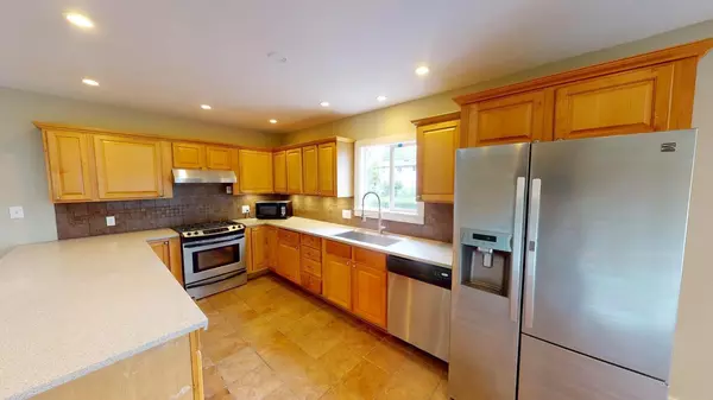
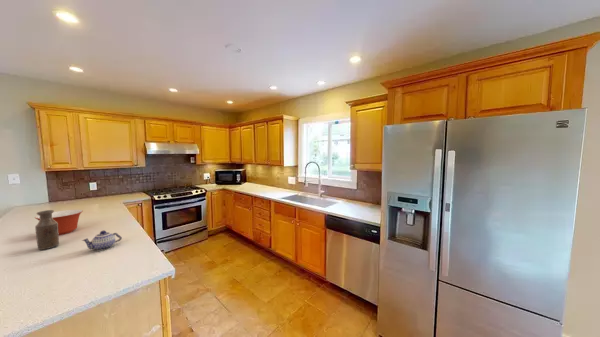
+ mixing bowl (60, 223)
+ teapot (102, 239)
+ bottle (47, 229)
